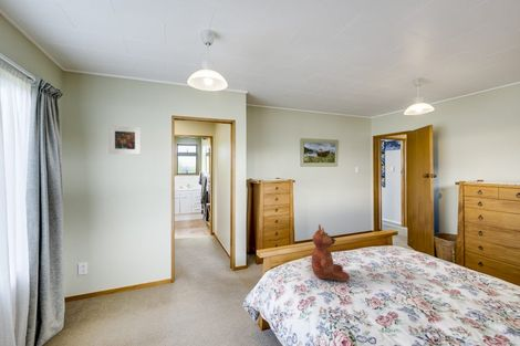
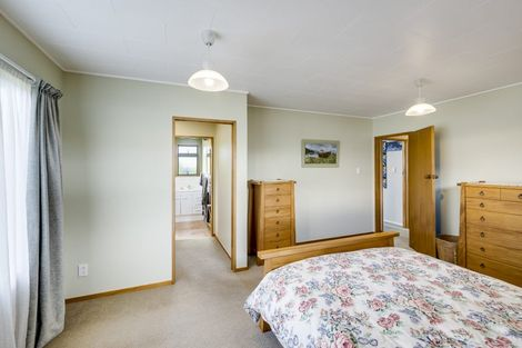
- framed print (125, 140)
- teddy bear (329, 251)
